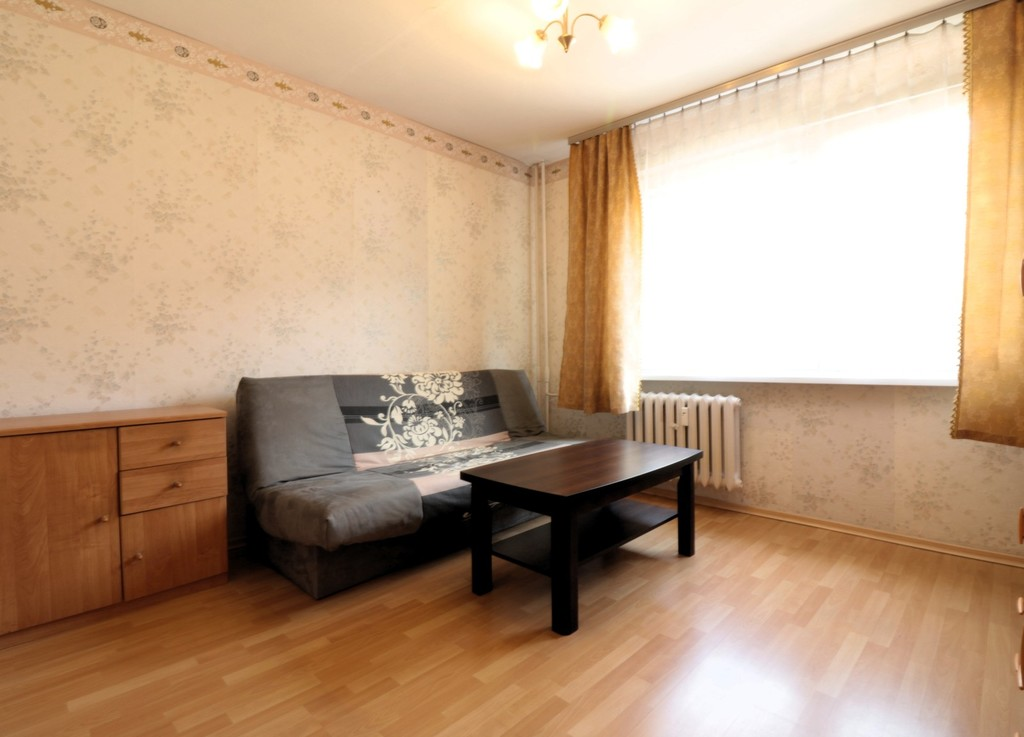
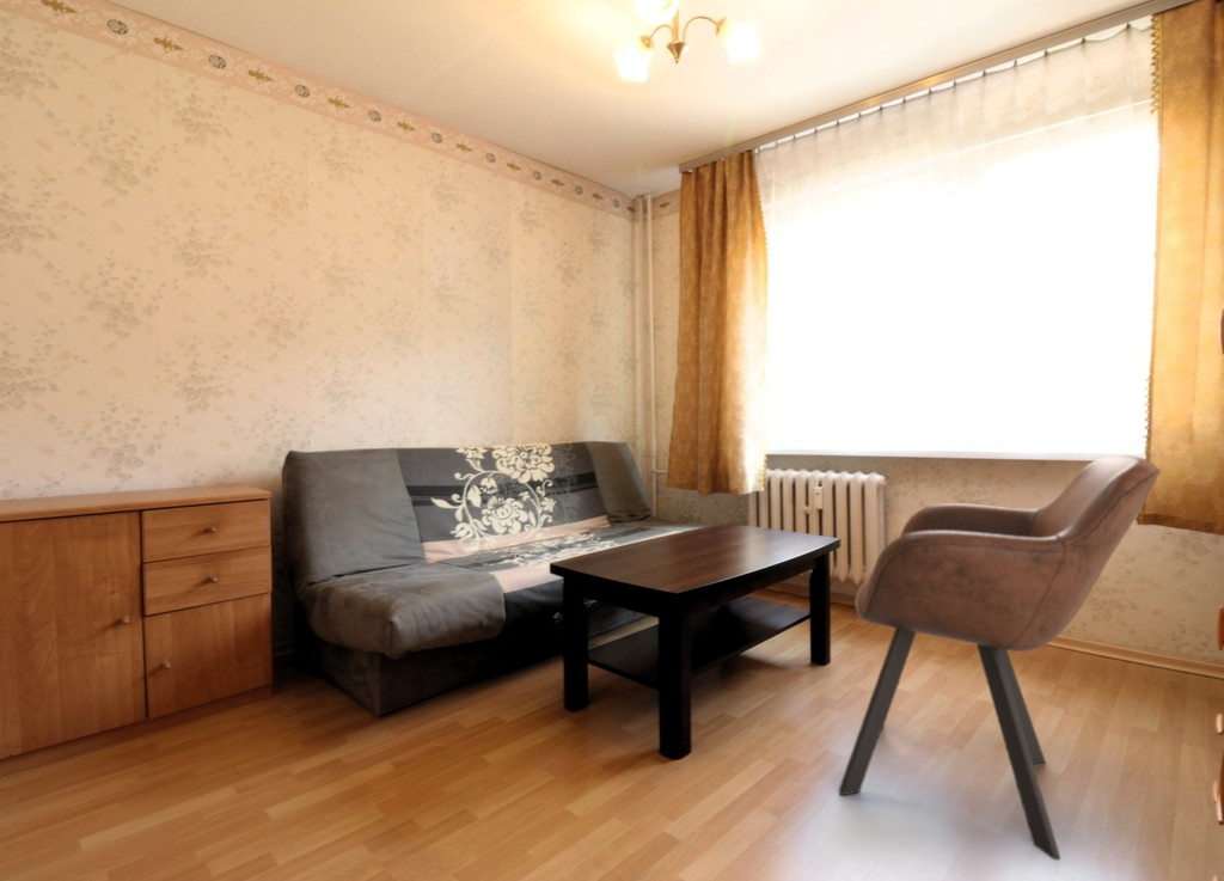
+ armchair (975, 619)
